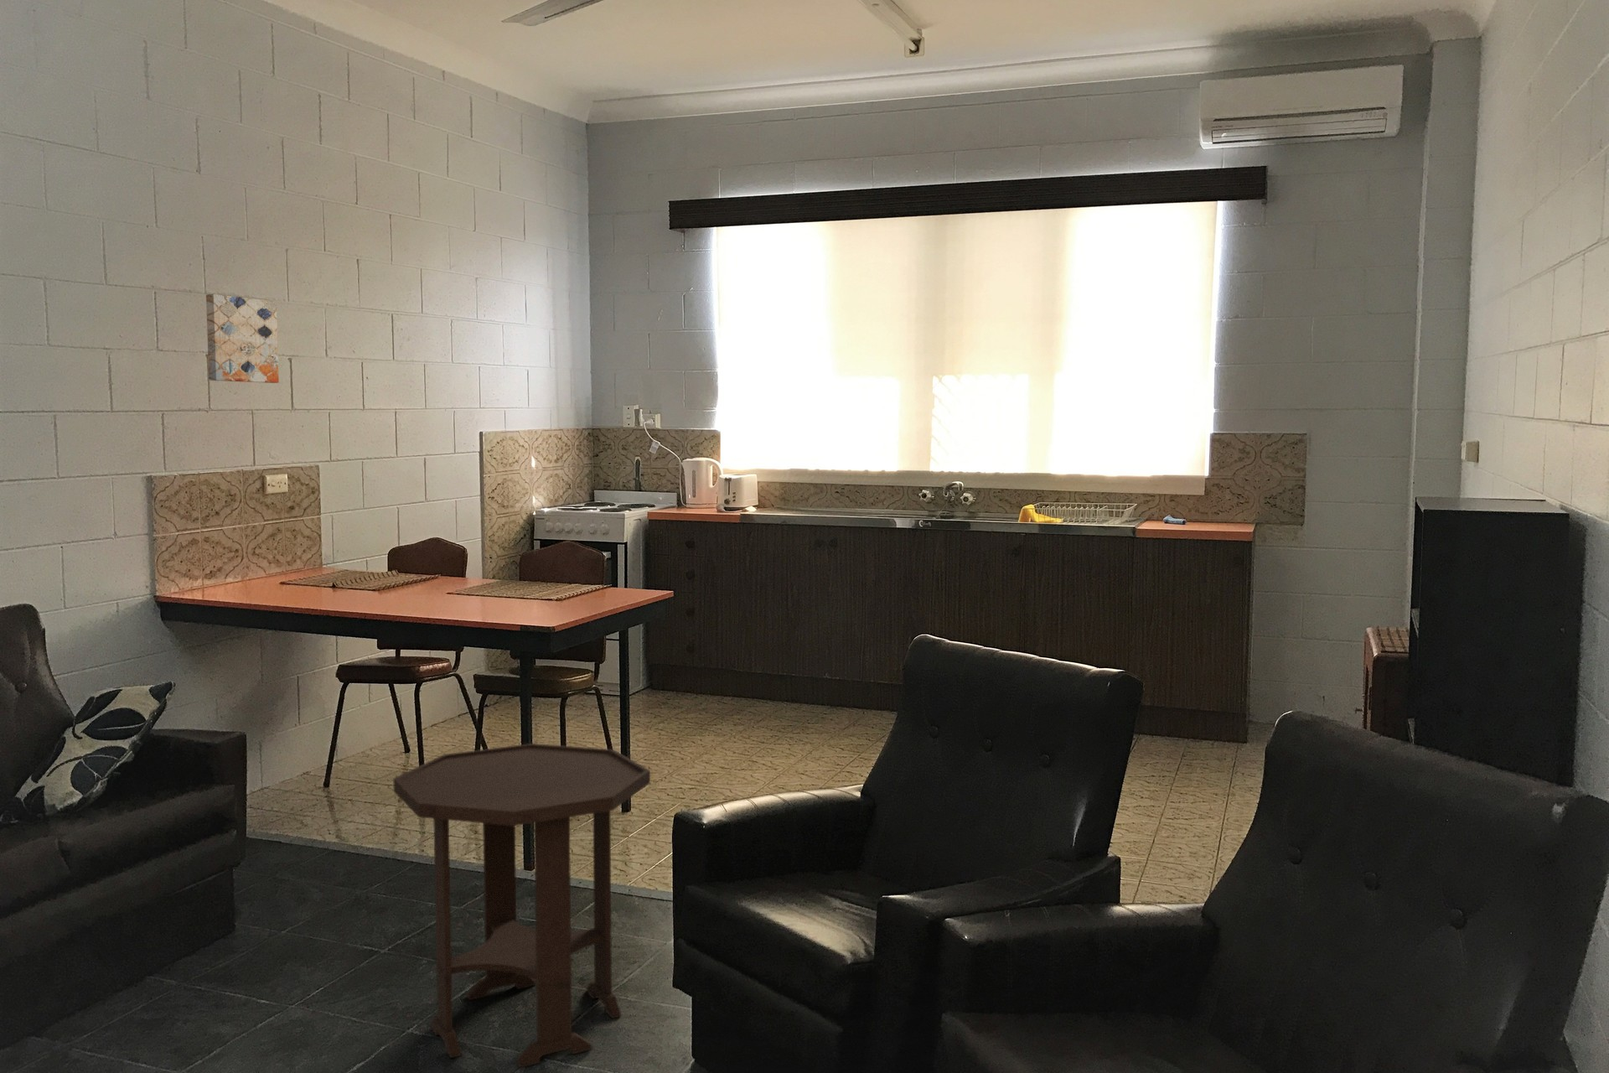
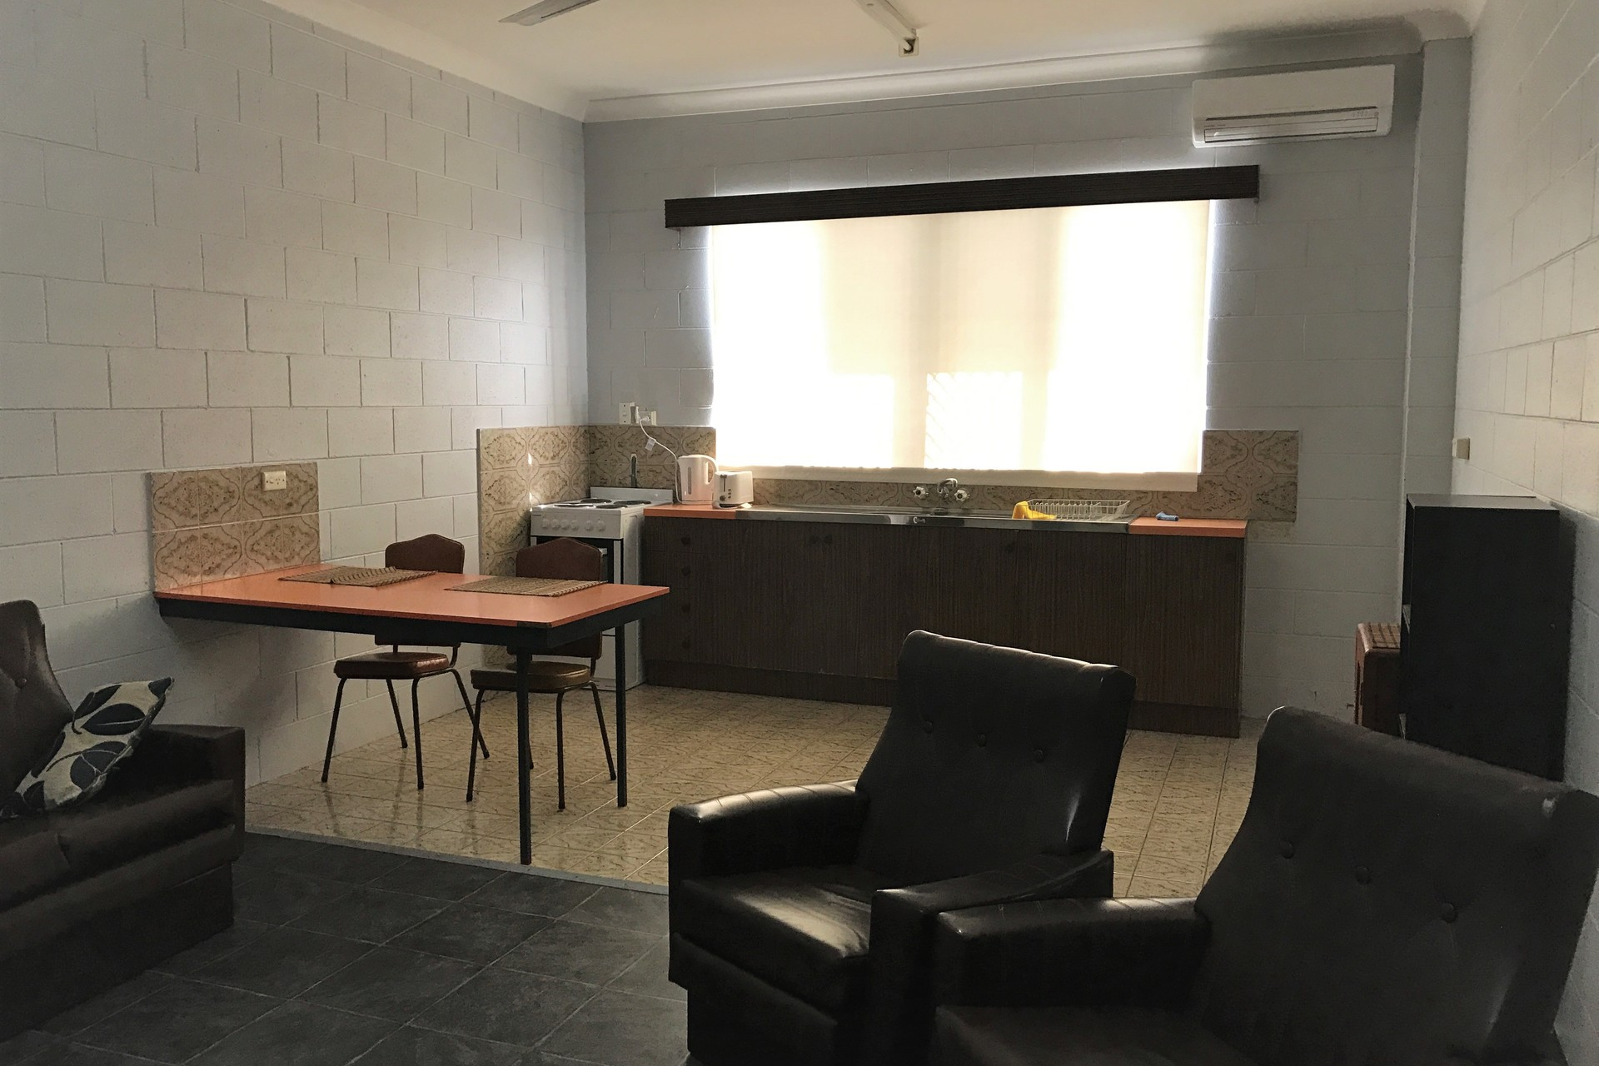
- wall art (243, 340)
- side table (515, 898)
